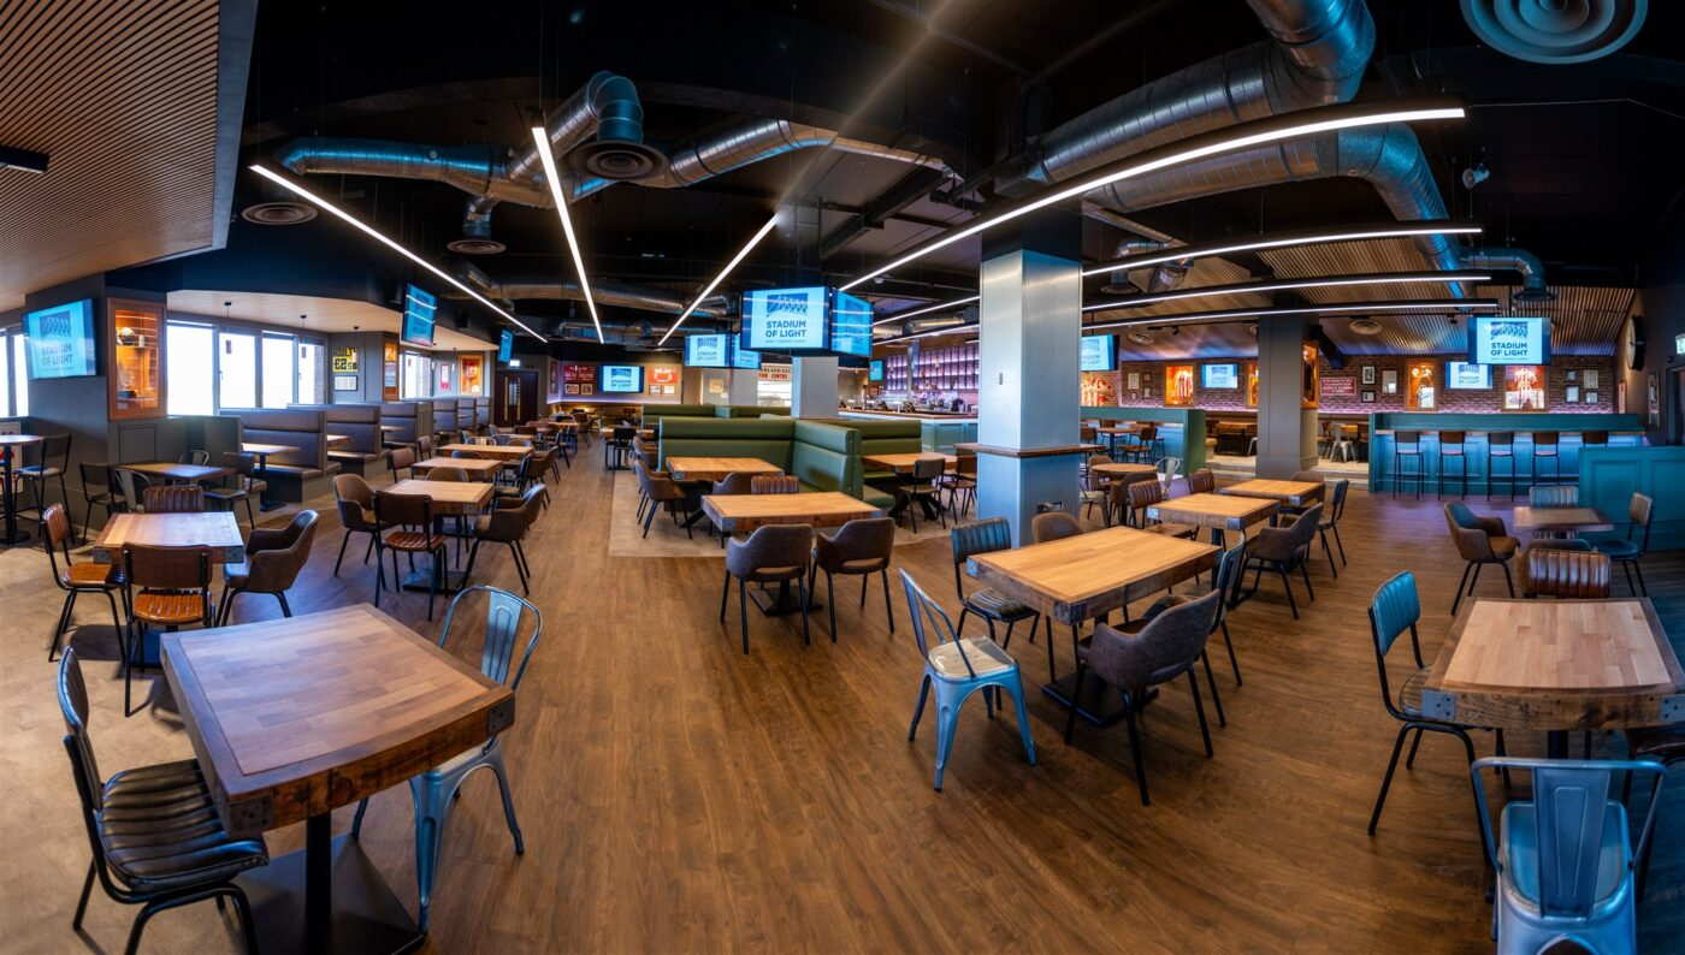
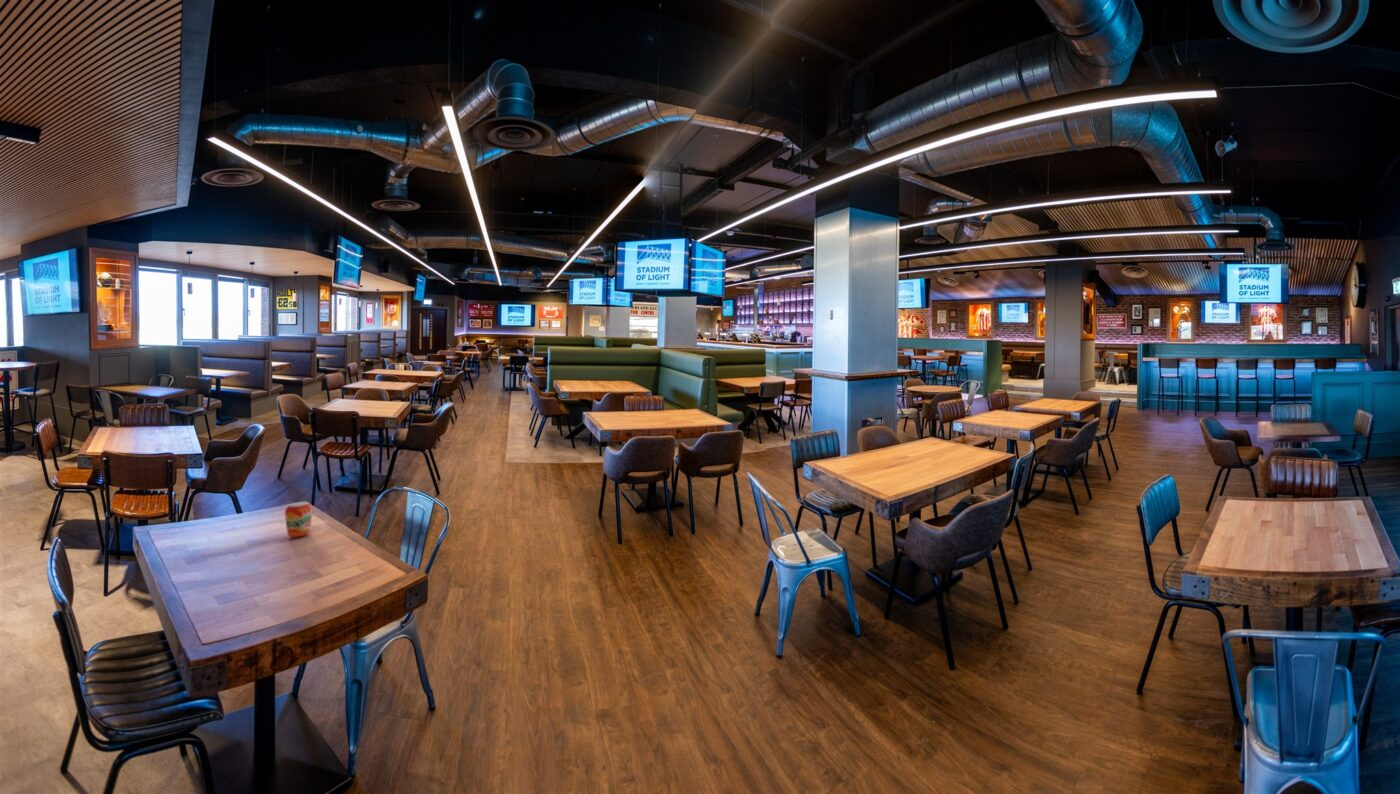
+ beverage can (298, 519)
